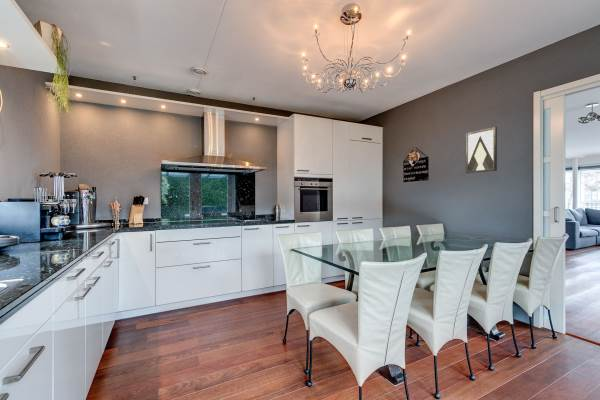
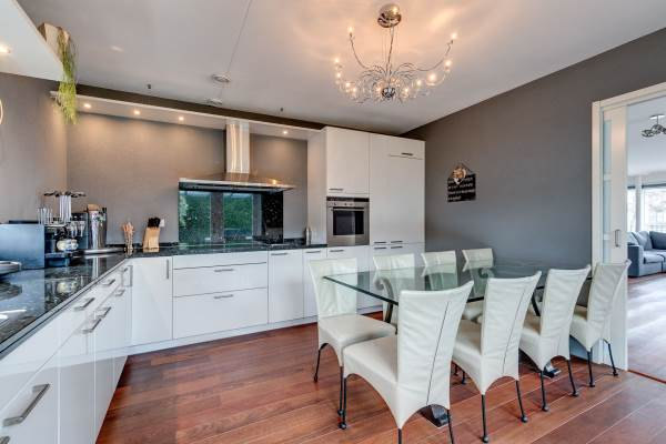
- wall art (480, 151)
